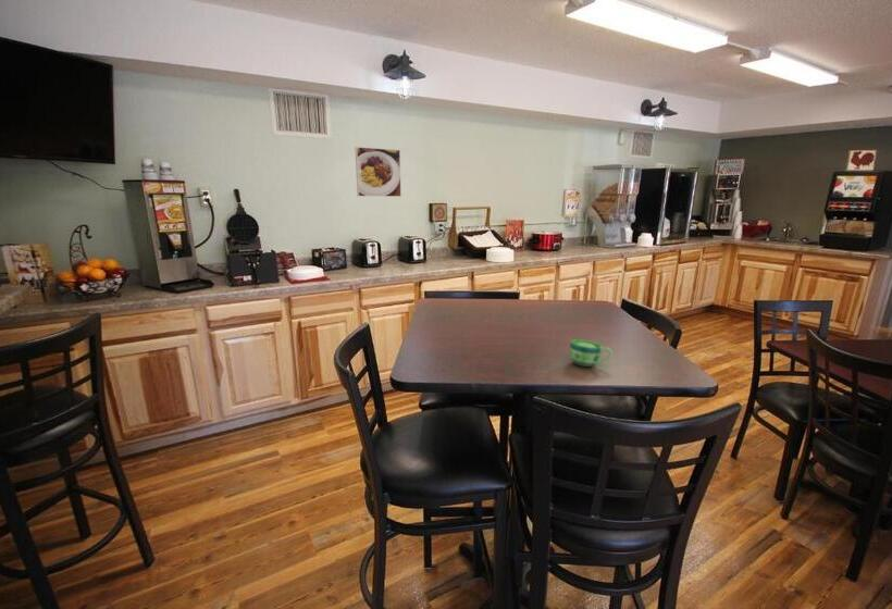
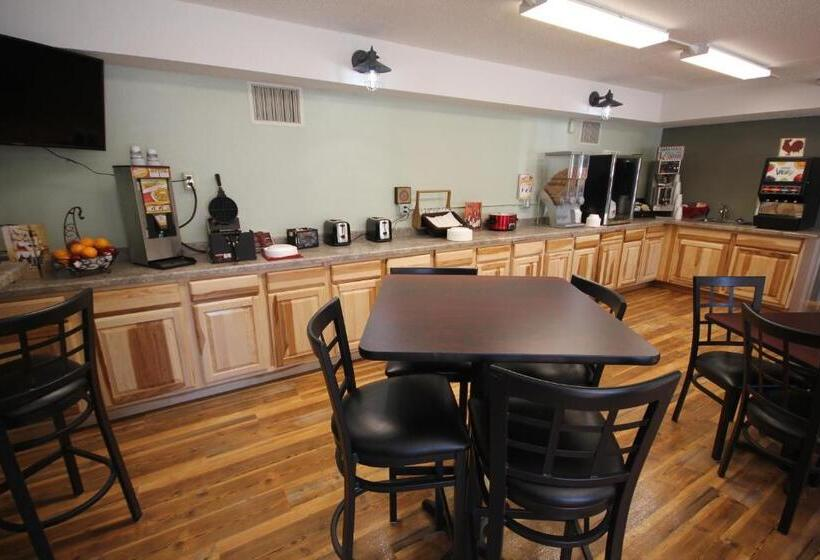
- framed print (379, 172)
- cup (590, 353)
